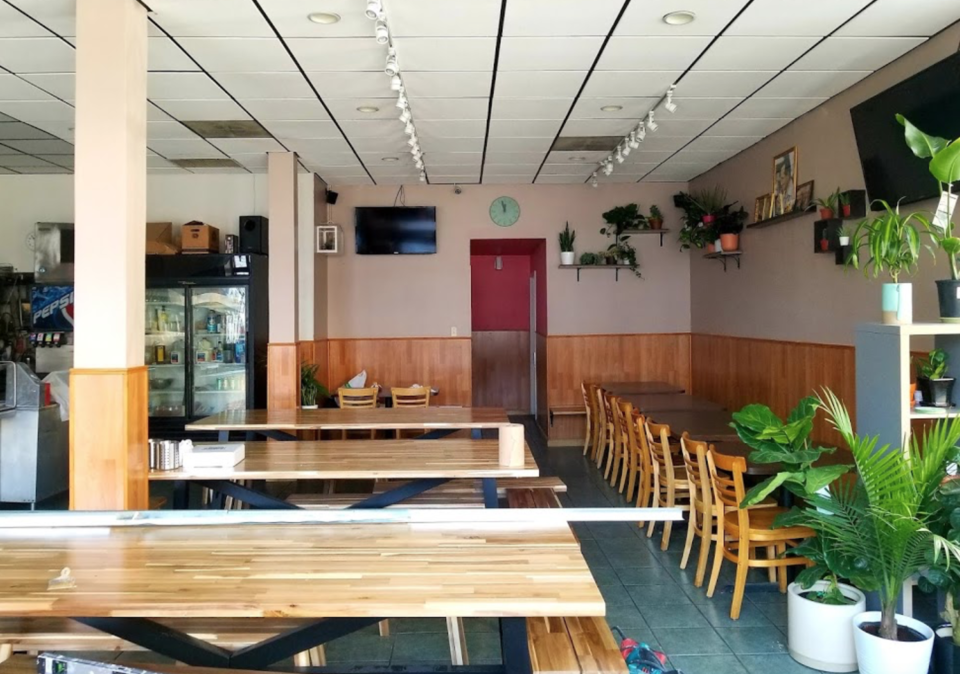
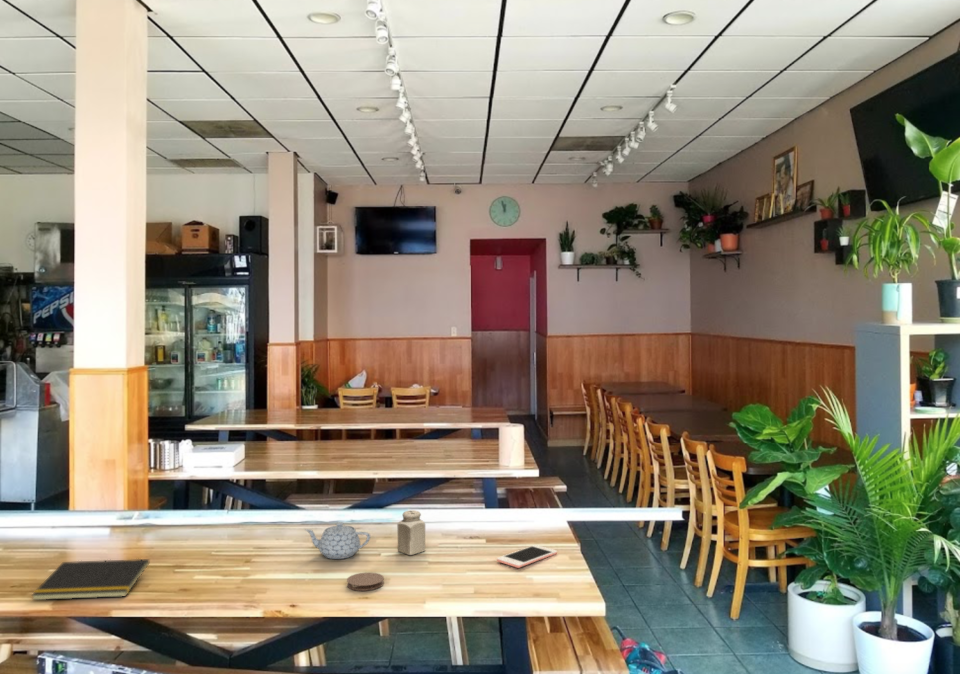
+ teapot (337, 538)
+ coaster (365, 581)
+ cell phone (527, 555)
+ notepad (93, 578)
+ salt shaker (411, 531)
